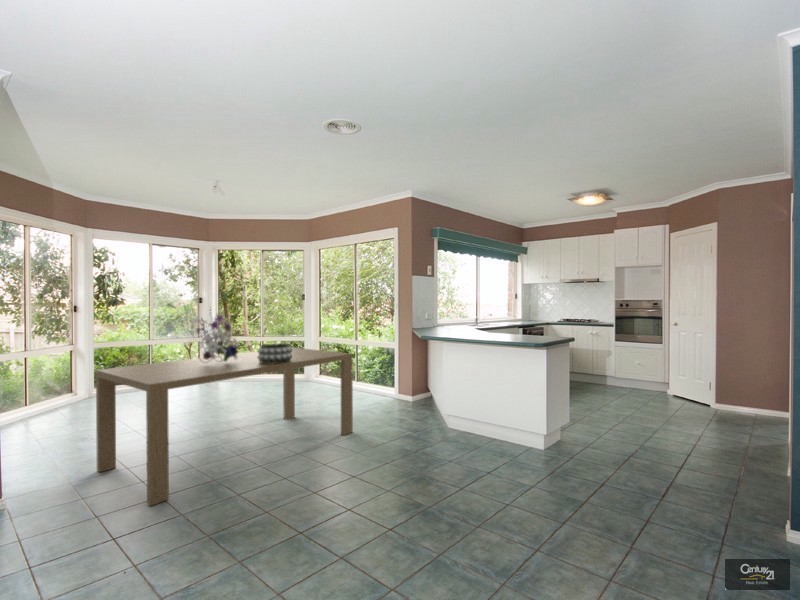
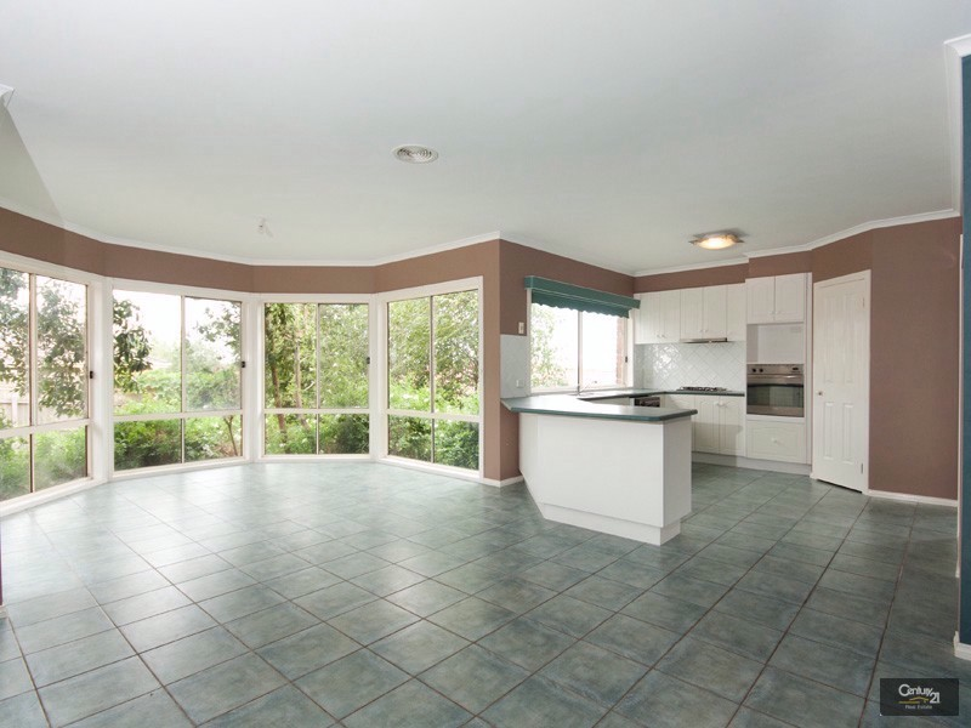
- decorative bowl (275, 353)
- dining table (233, 378)
- bouquet (216, 332)
